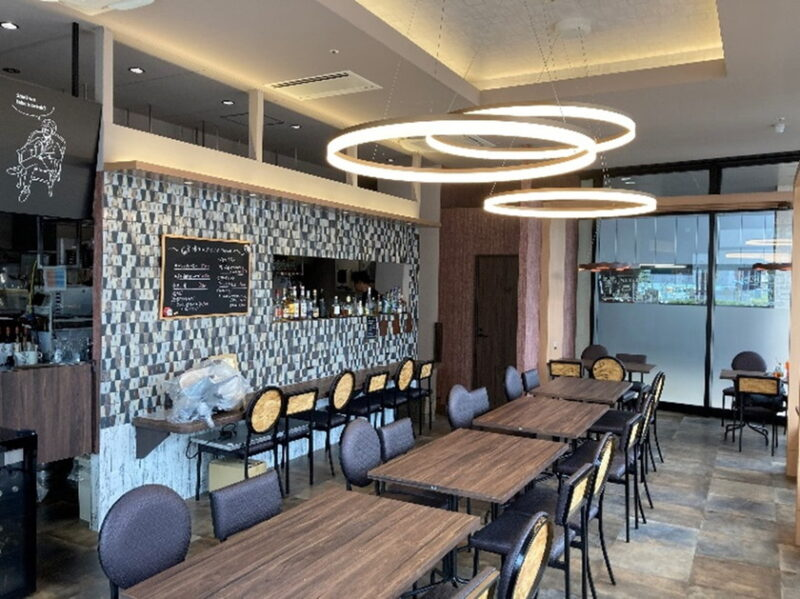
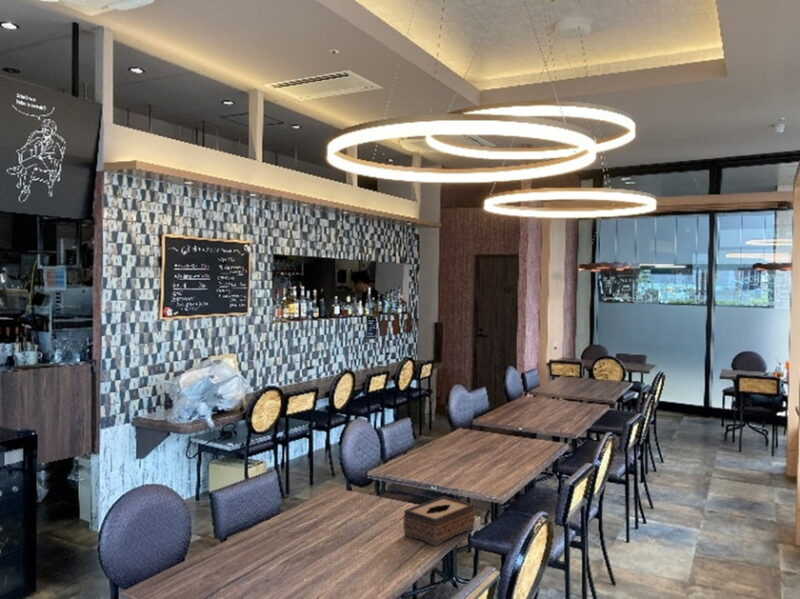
+ tissue box (439, 519)
